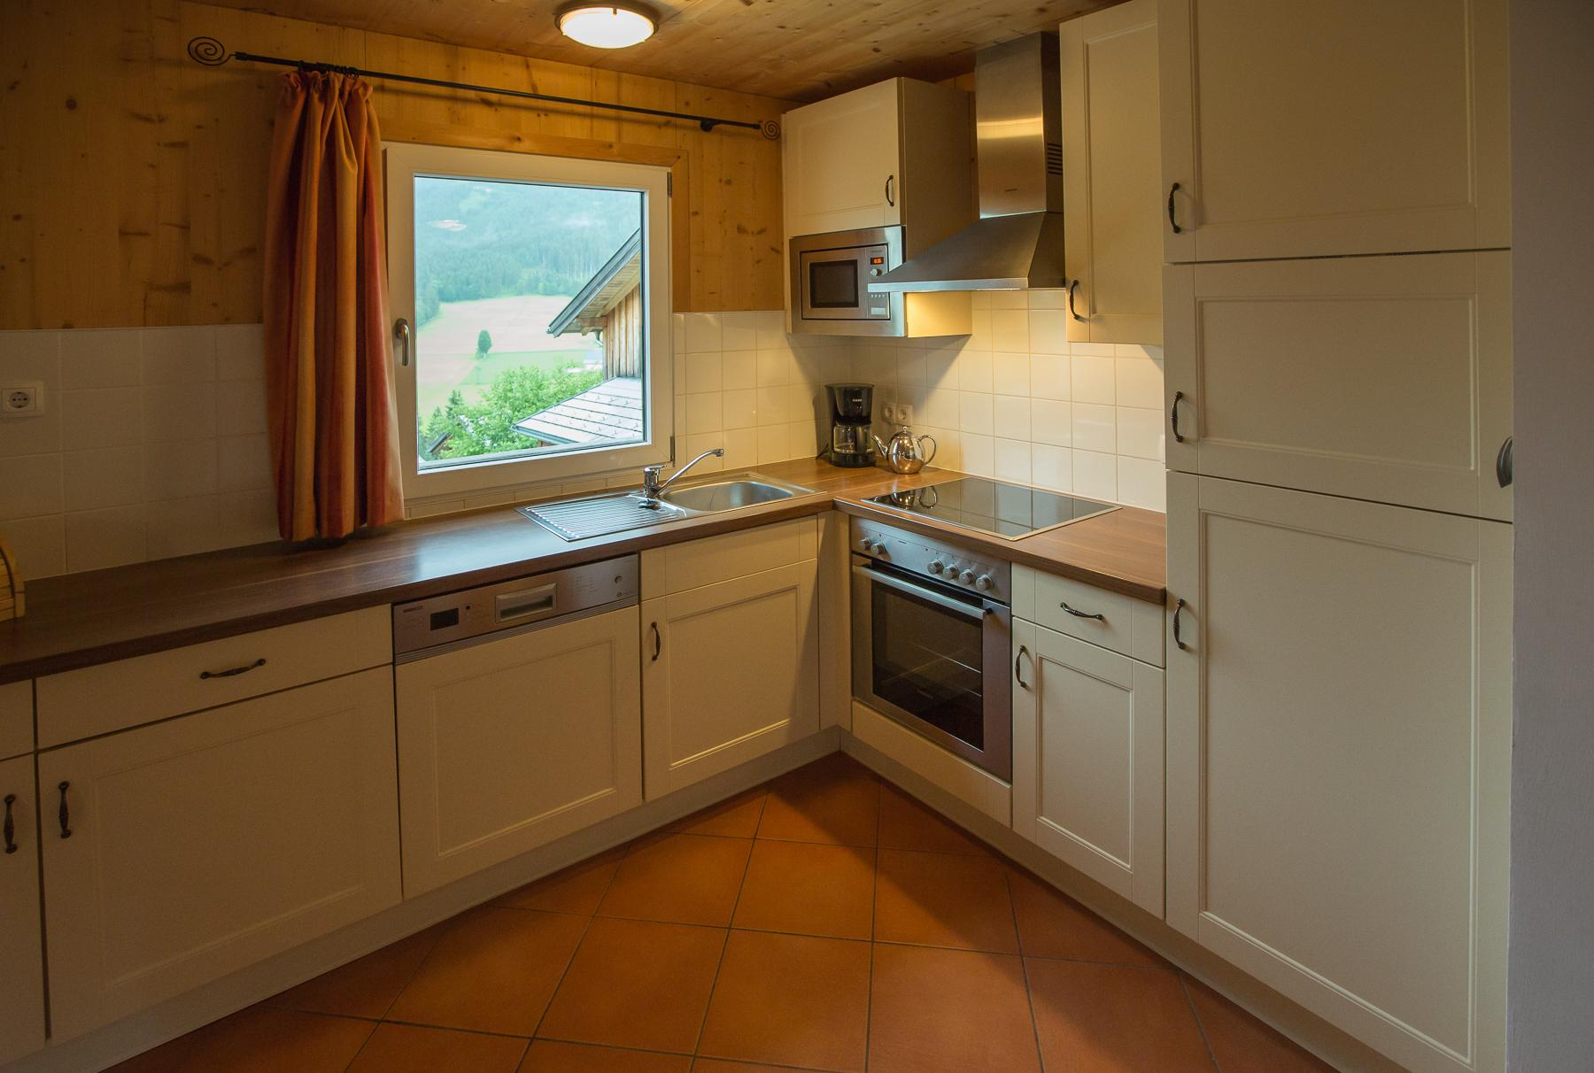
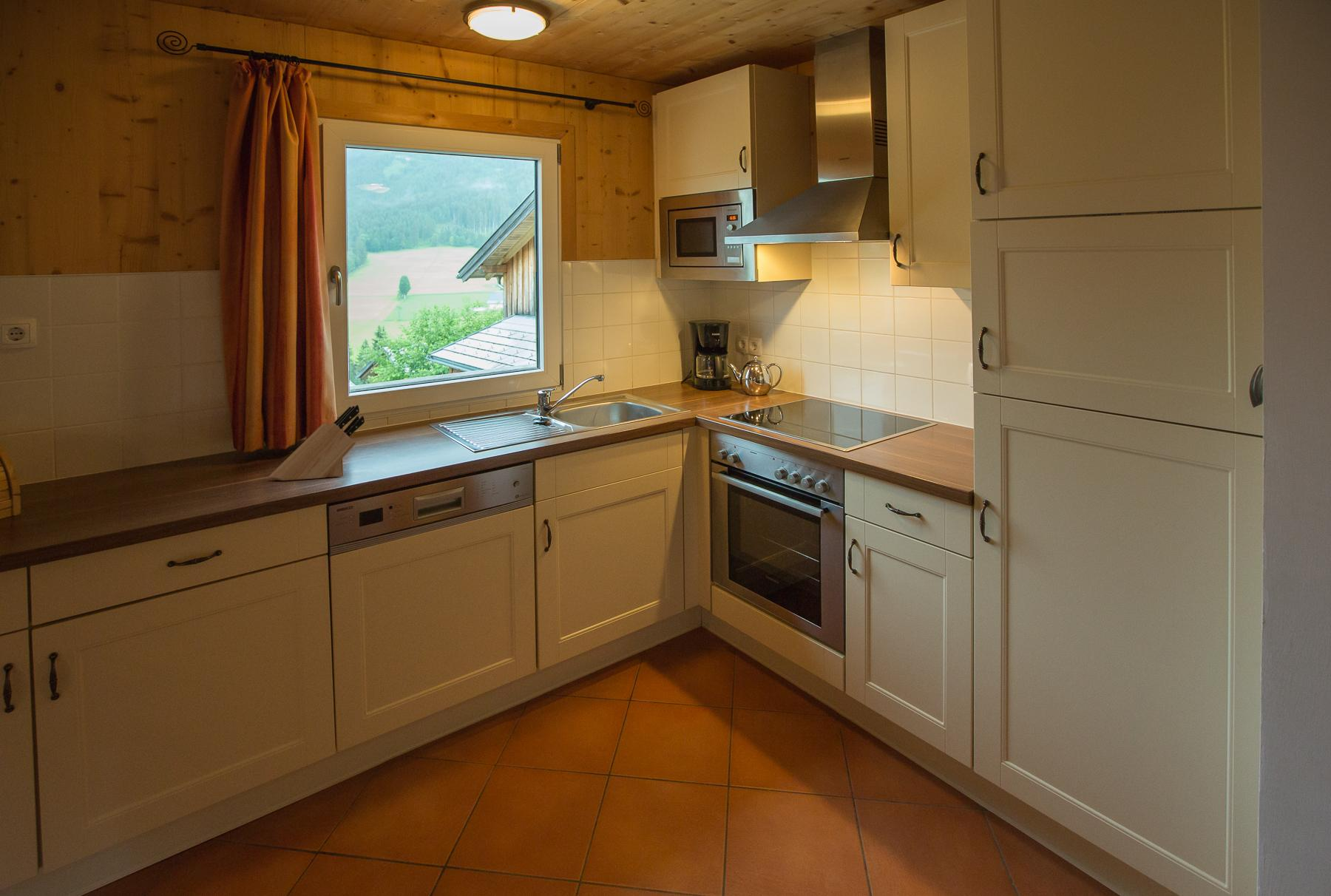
+ knife block (319, 441)
